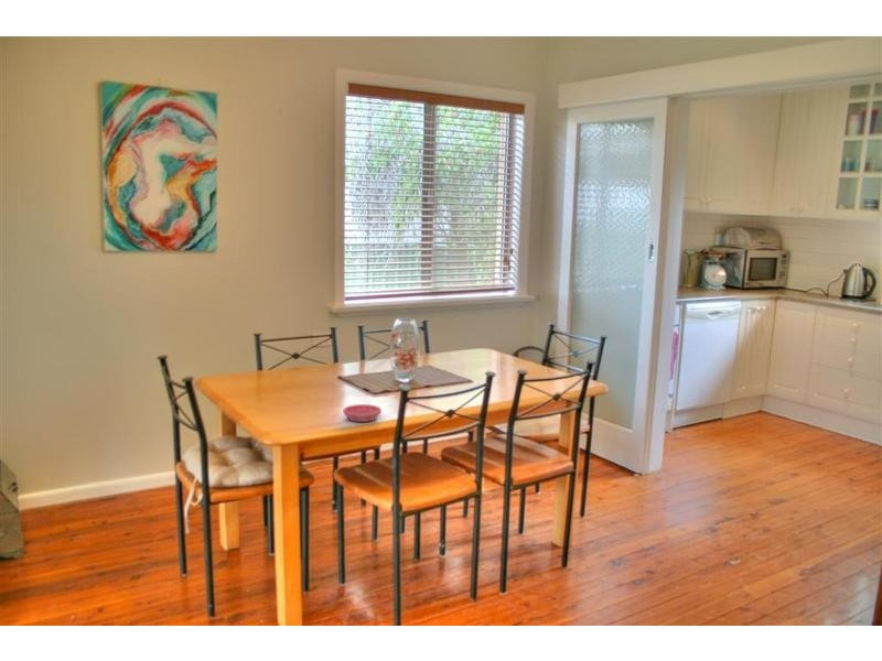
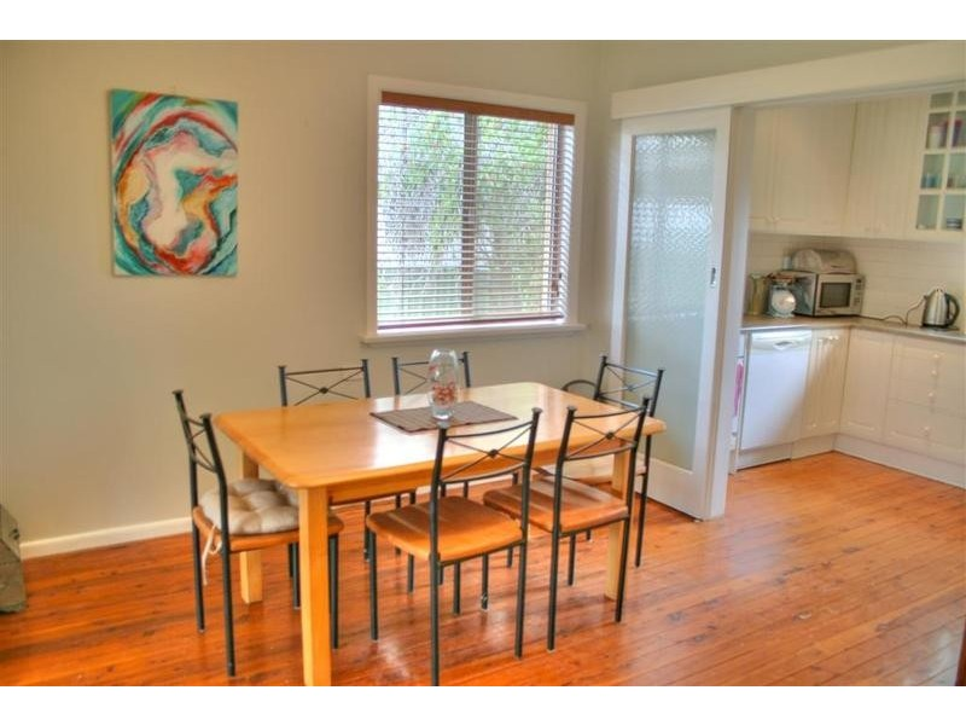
- saucer (362, 413)
